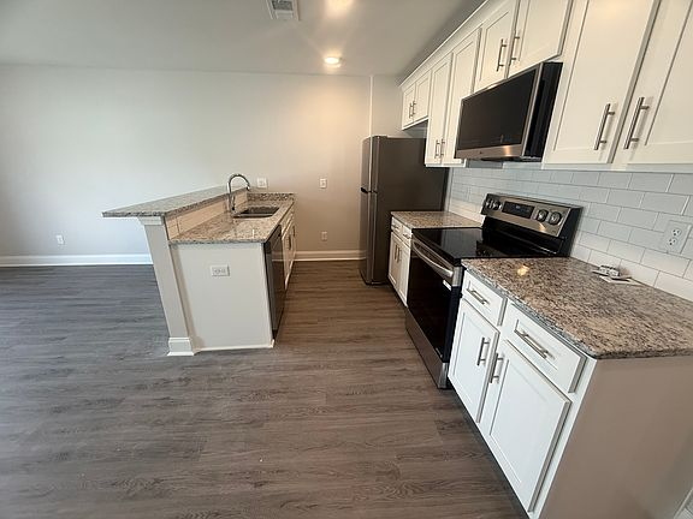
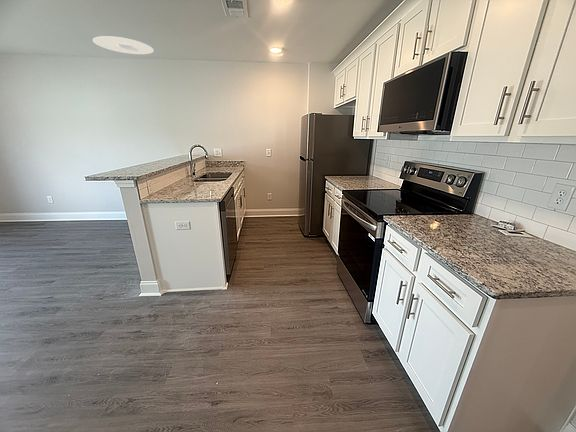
+ ceiling light (124, 43)
